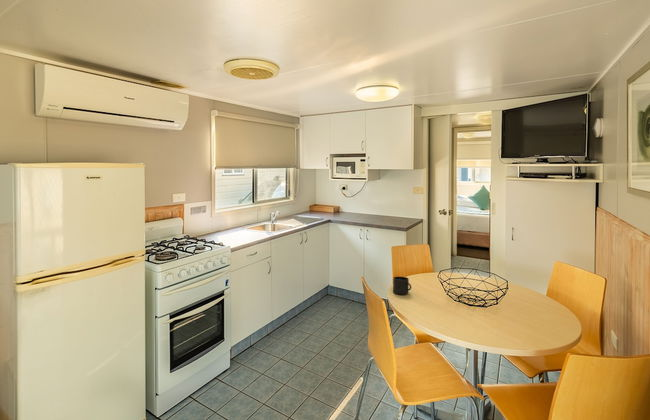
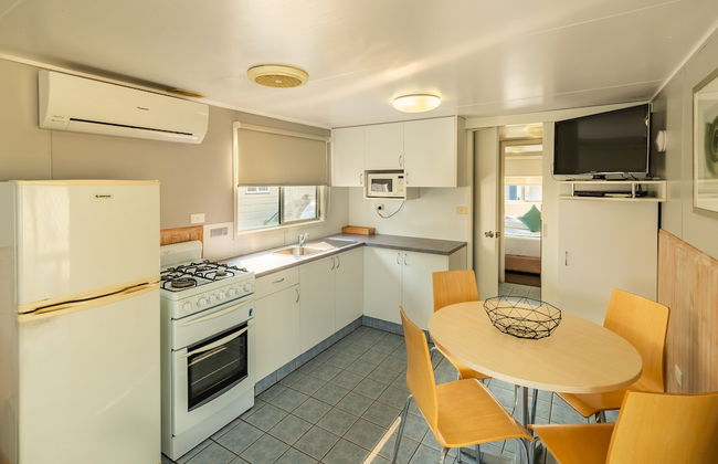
- mug (402, 285)
